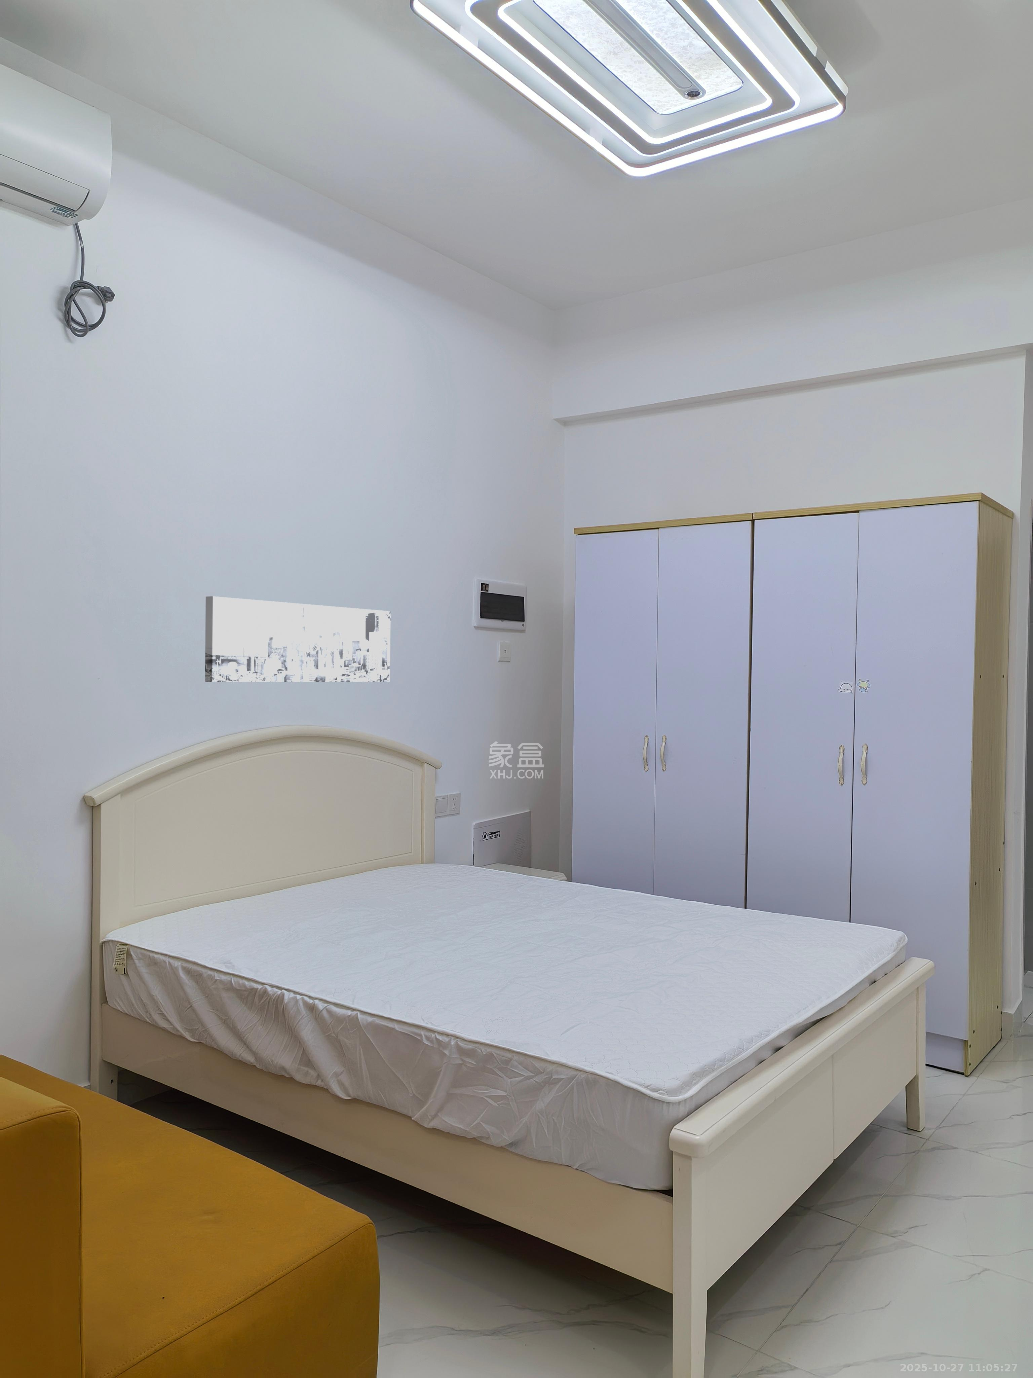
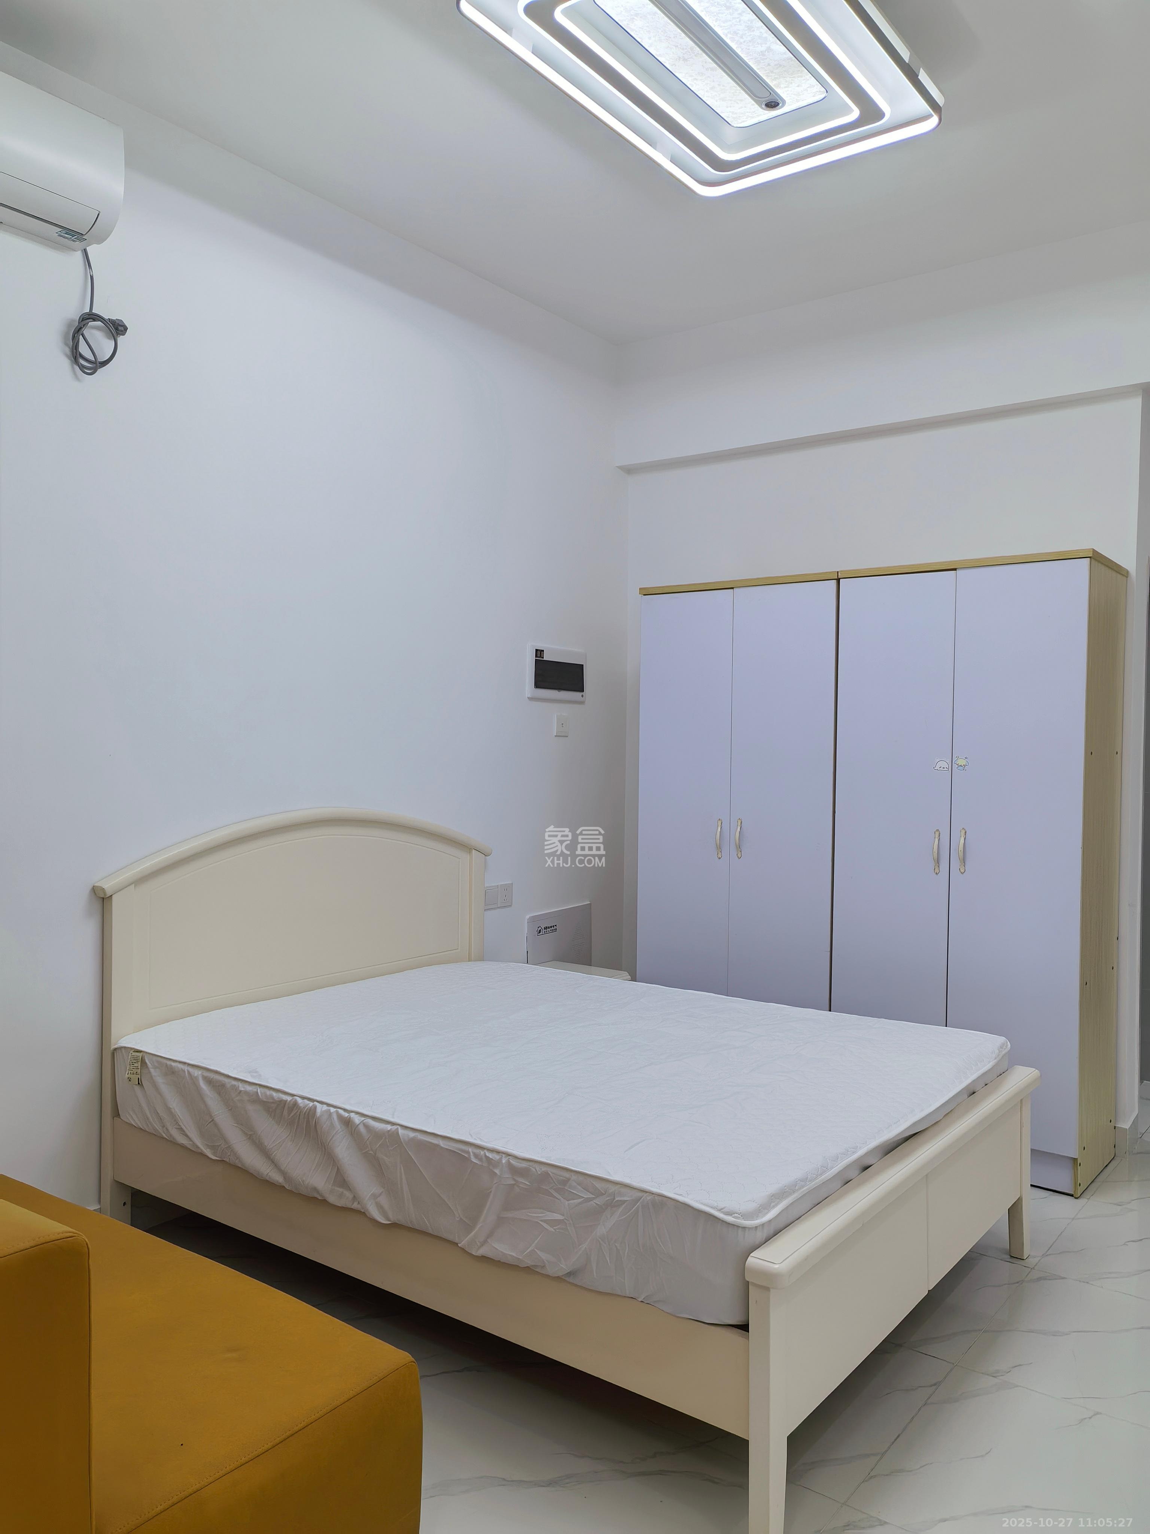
- wall art (306, 643)
